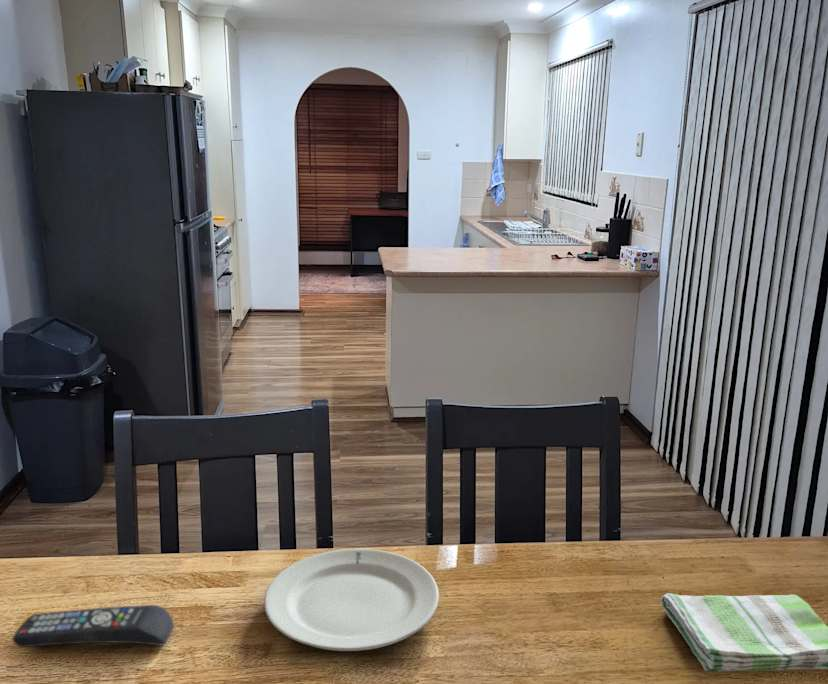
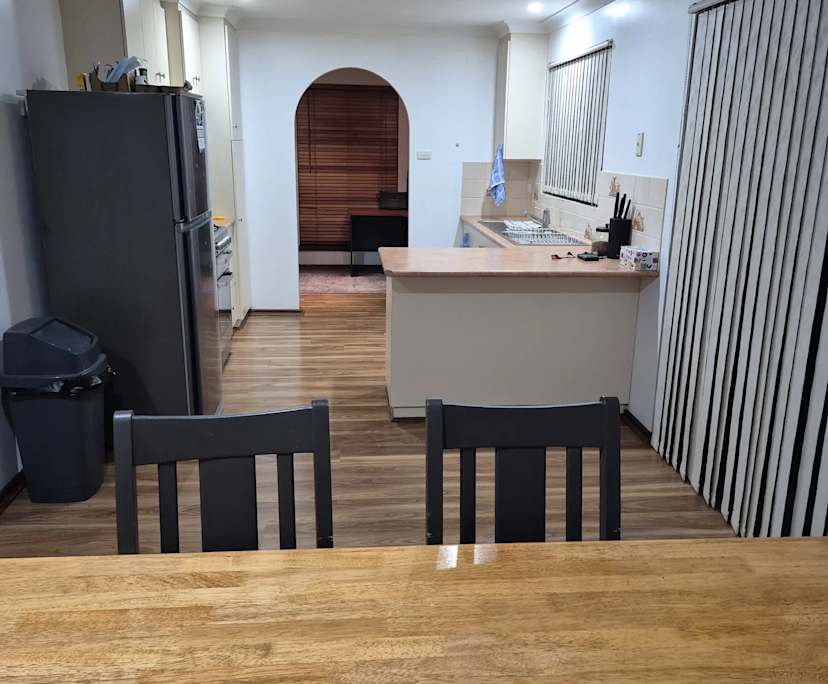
- remote control (95, 626)
- dish towel (754, 625)
- chinaware (352, 599)
